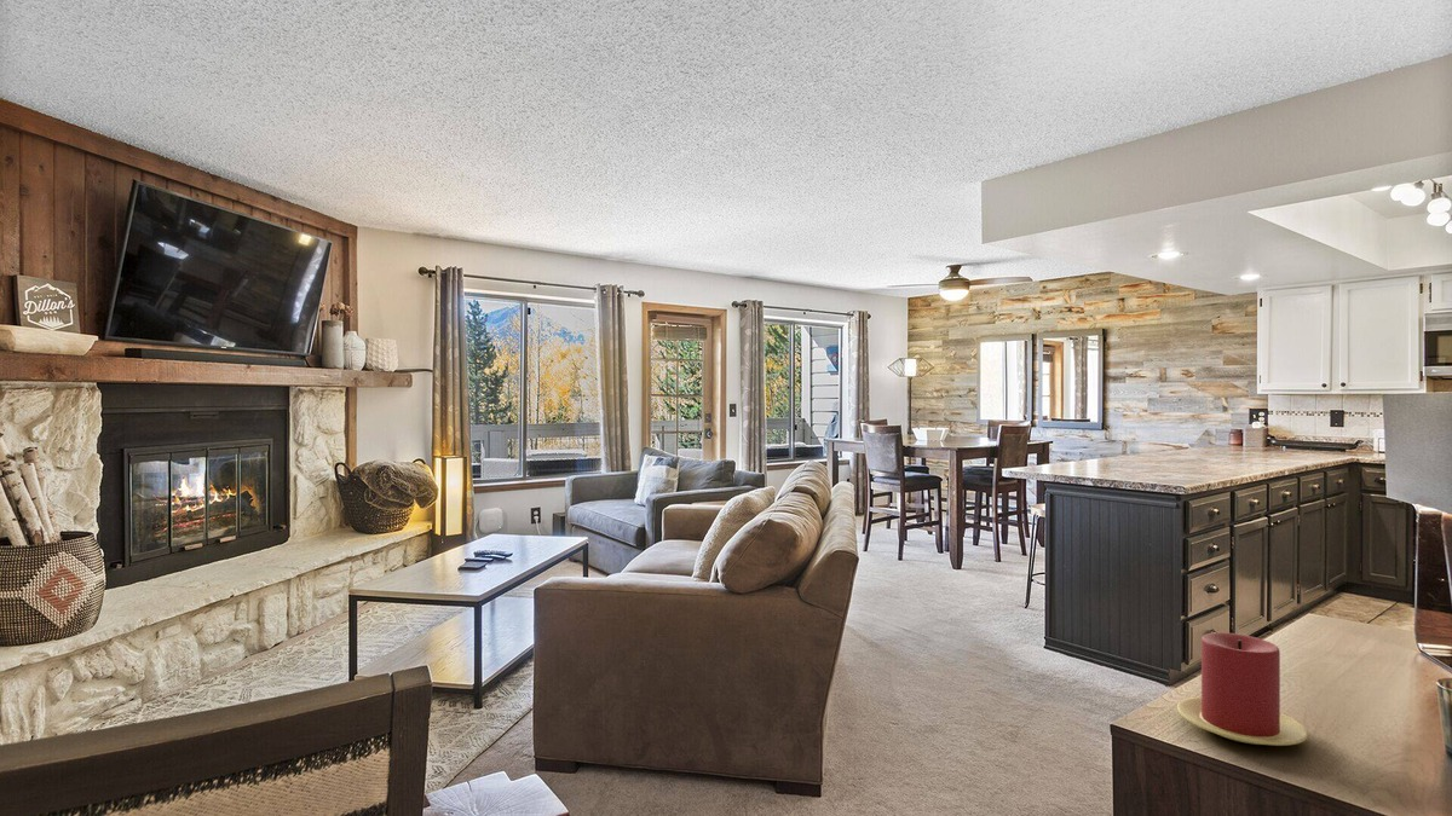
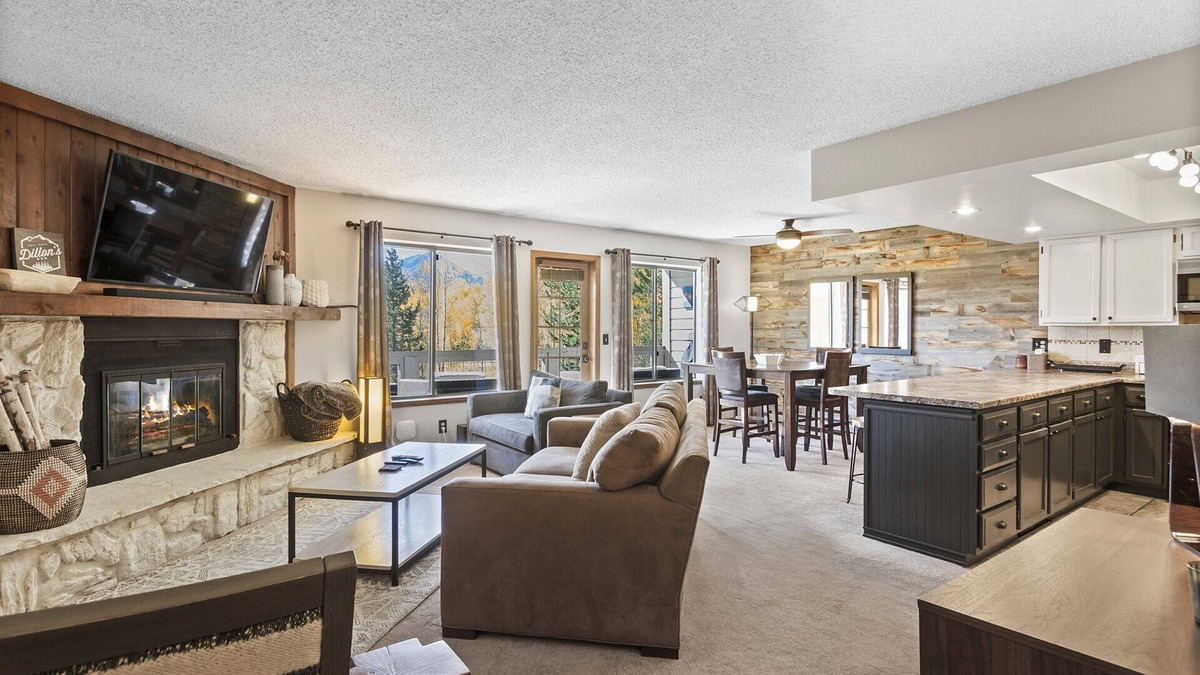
- candle (1239, 684)
